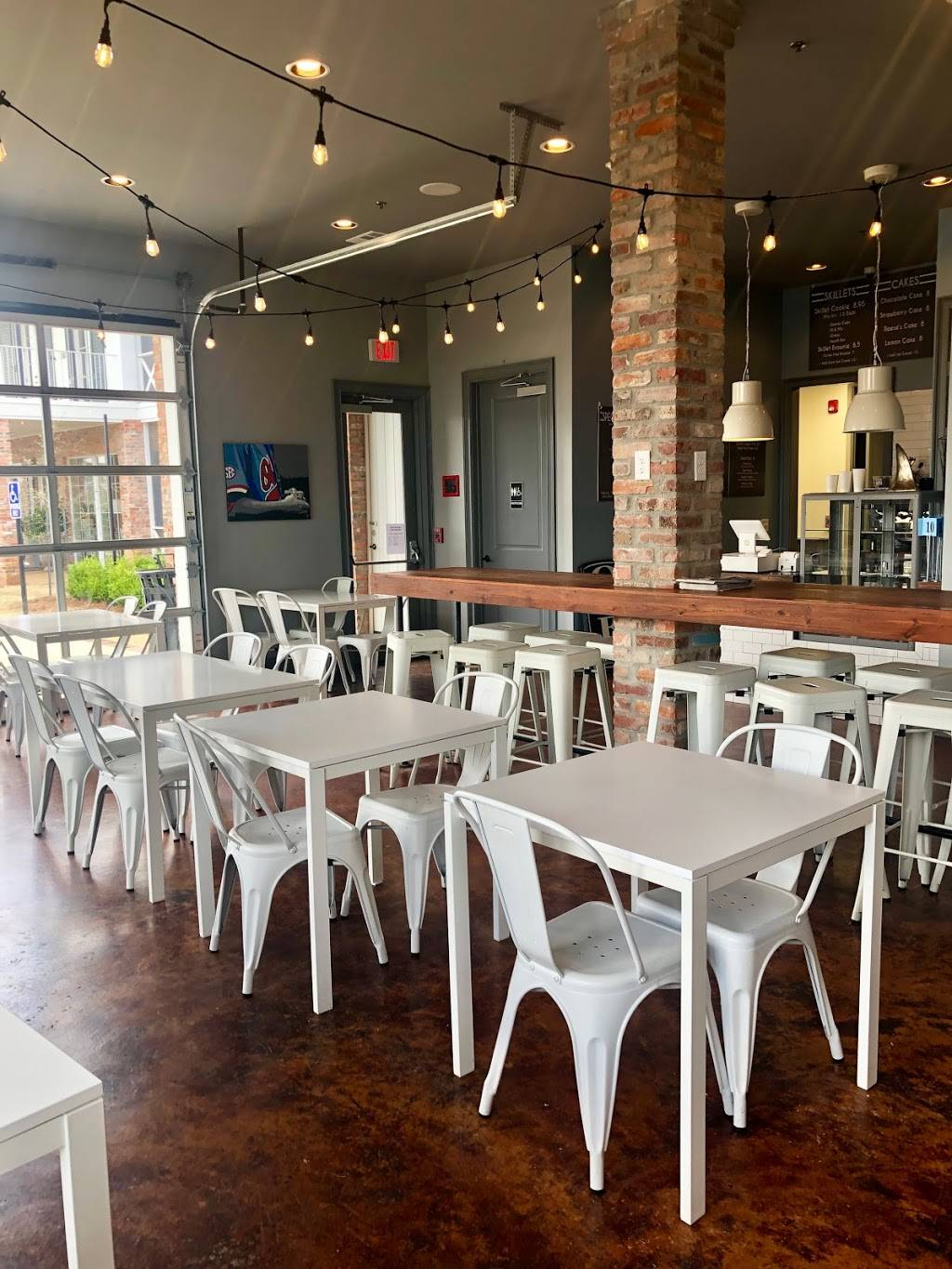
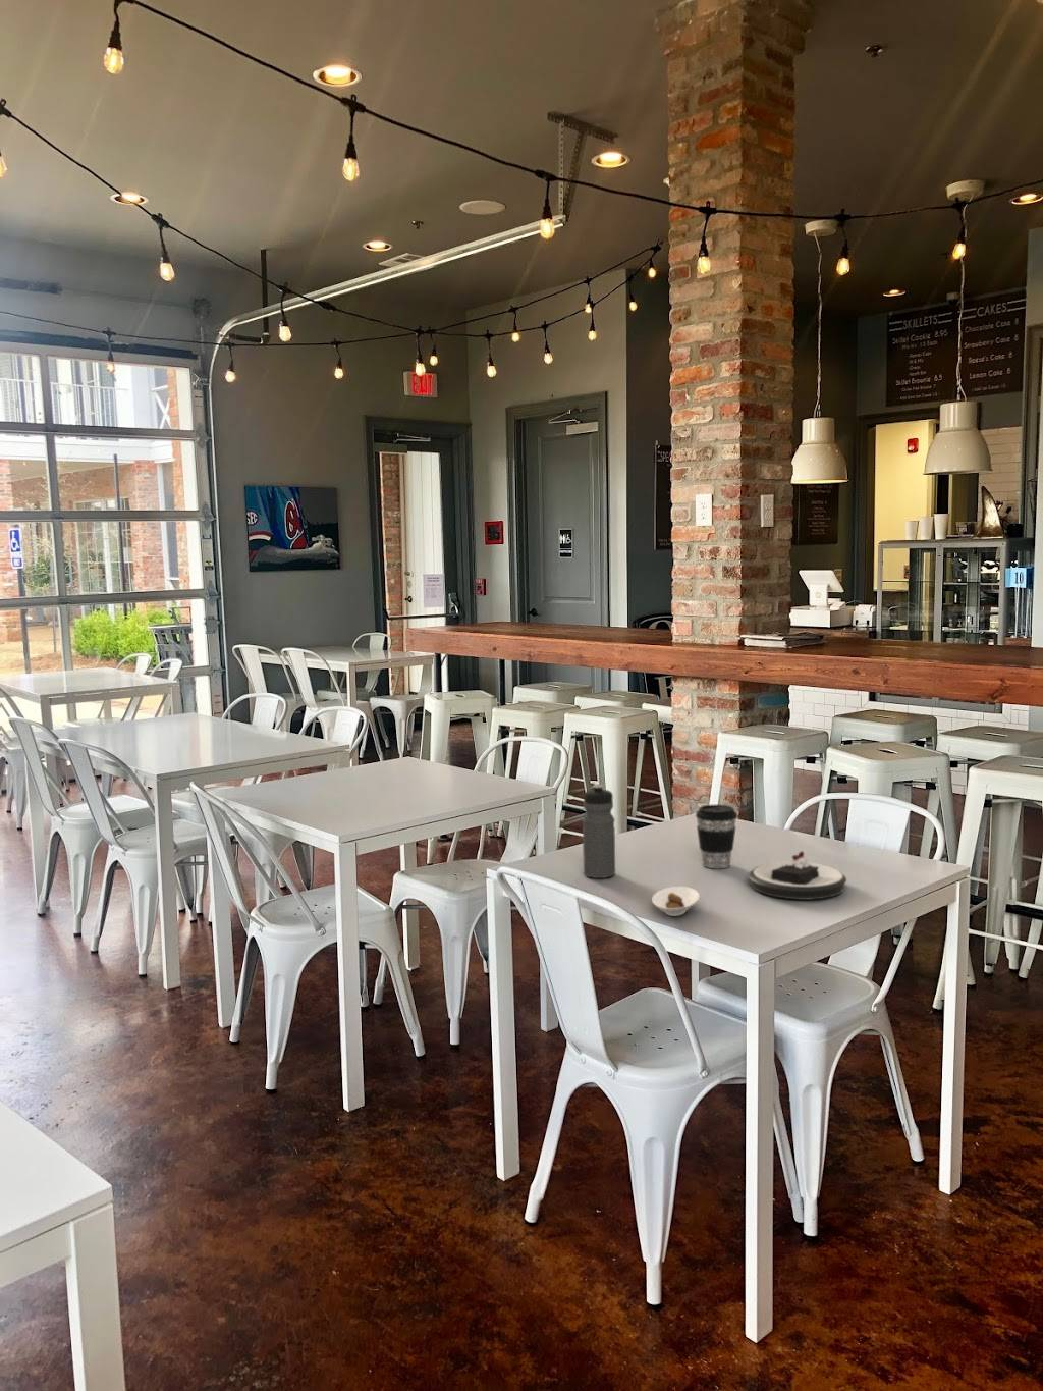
+ water bottle (598, 830)
+ saucer (675, 902)
+ dessert (796, 870)
+ coffee cup (717, 836)
